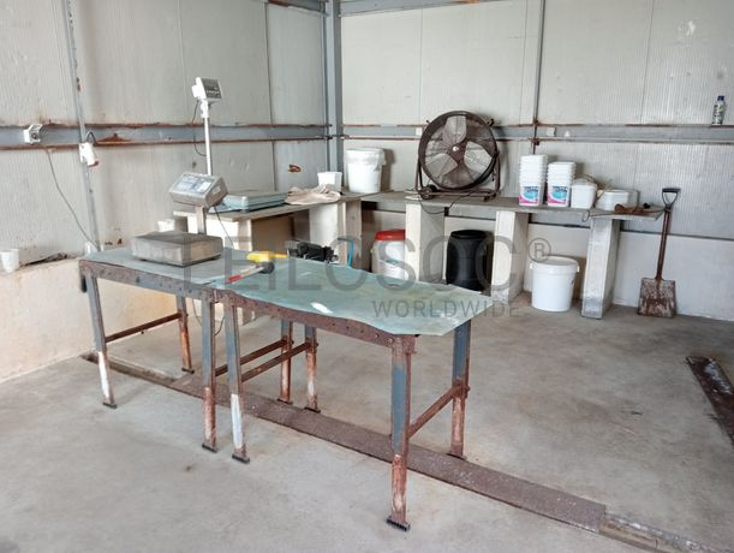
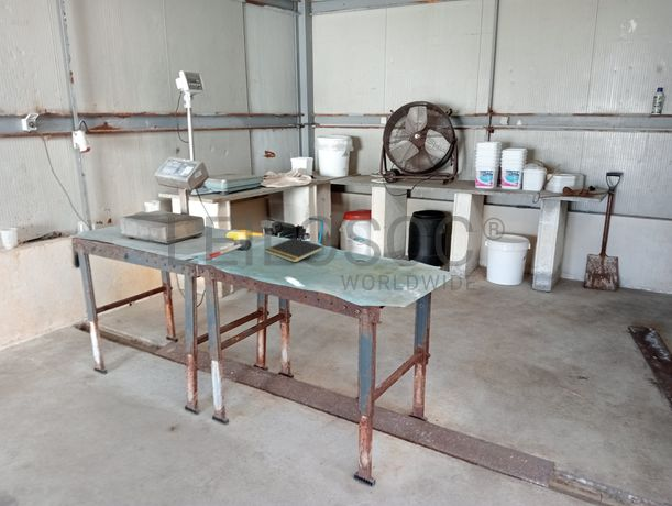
+ notepad (294, 249)
